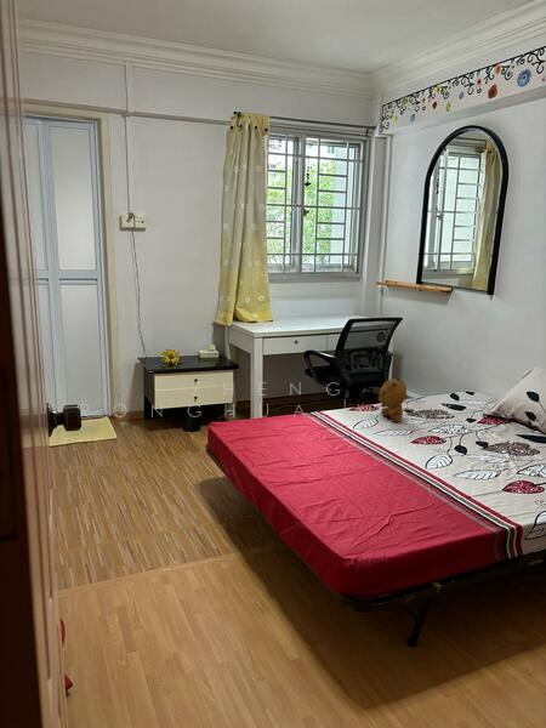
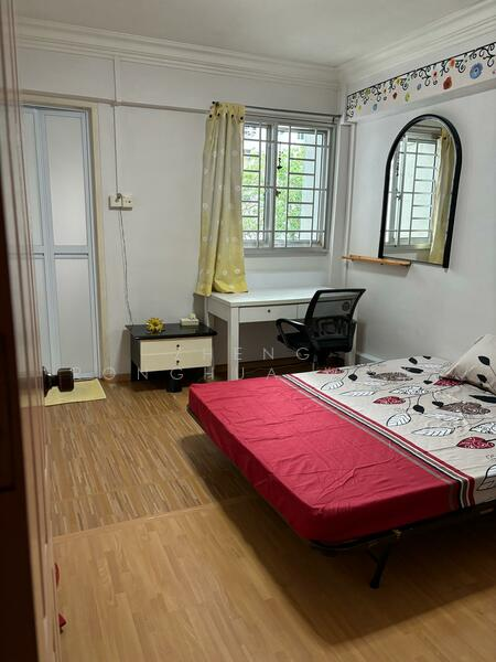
- stuffed bear (393, 397)
